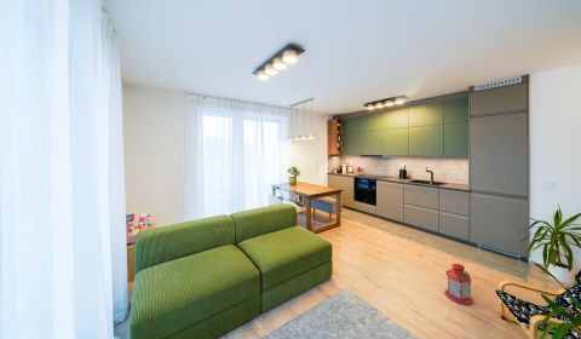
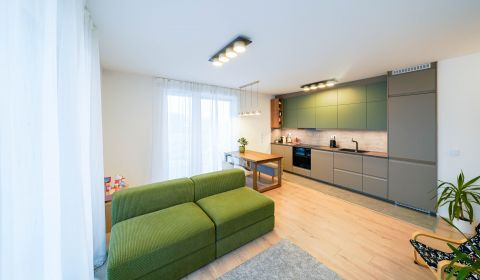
- lantern (458, 280)
